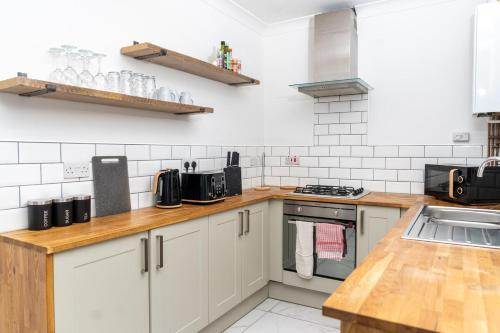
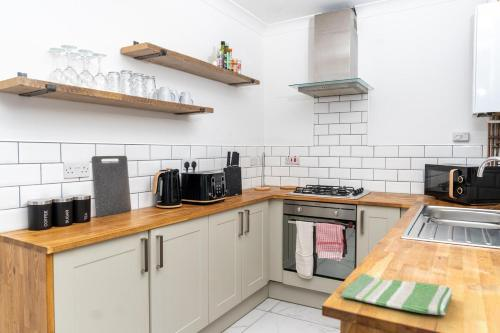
+ dish towel (397, 292)
